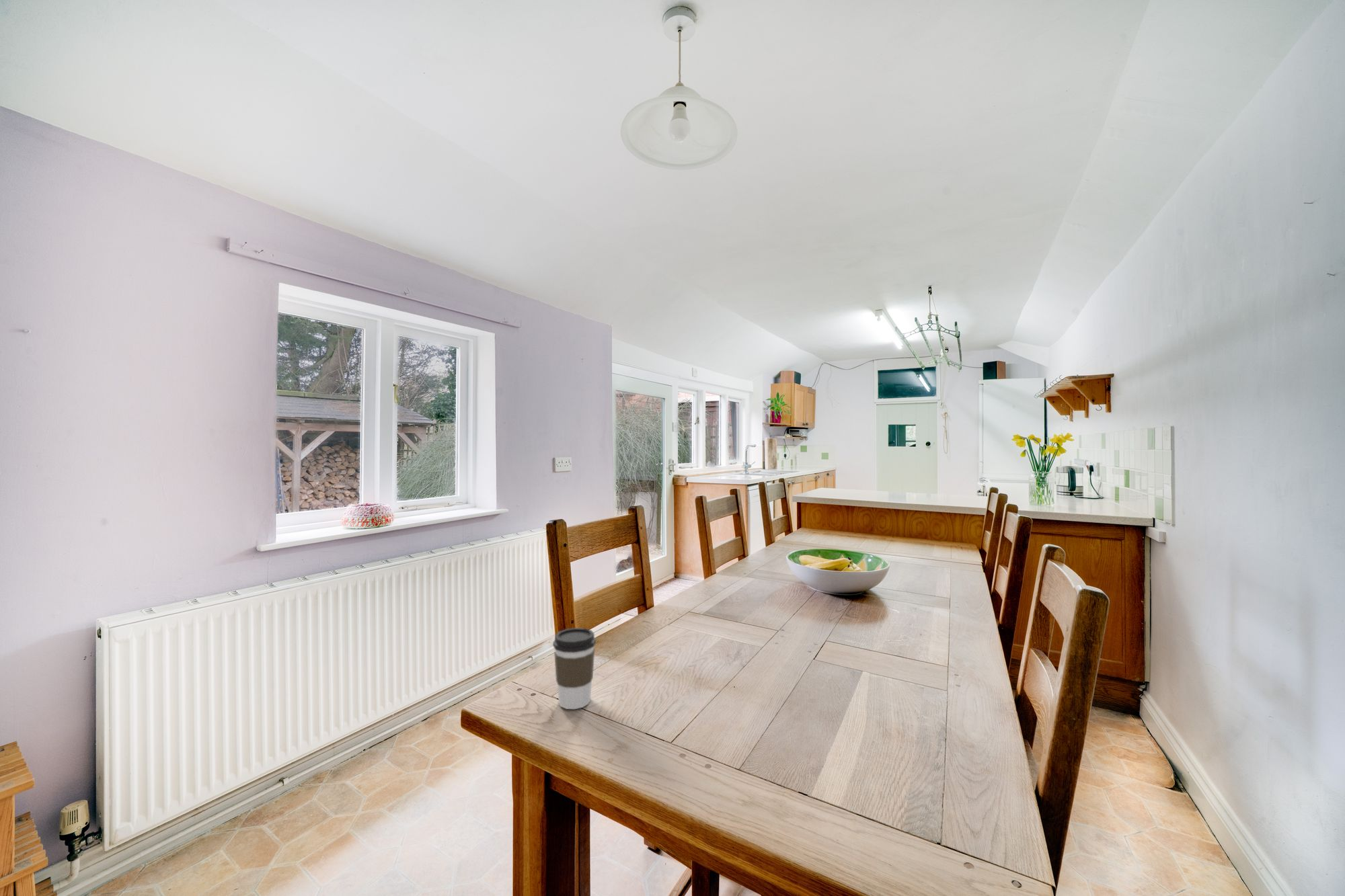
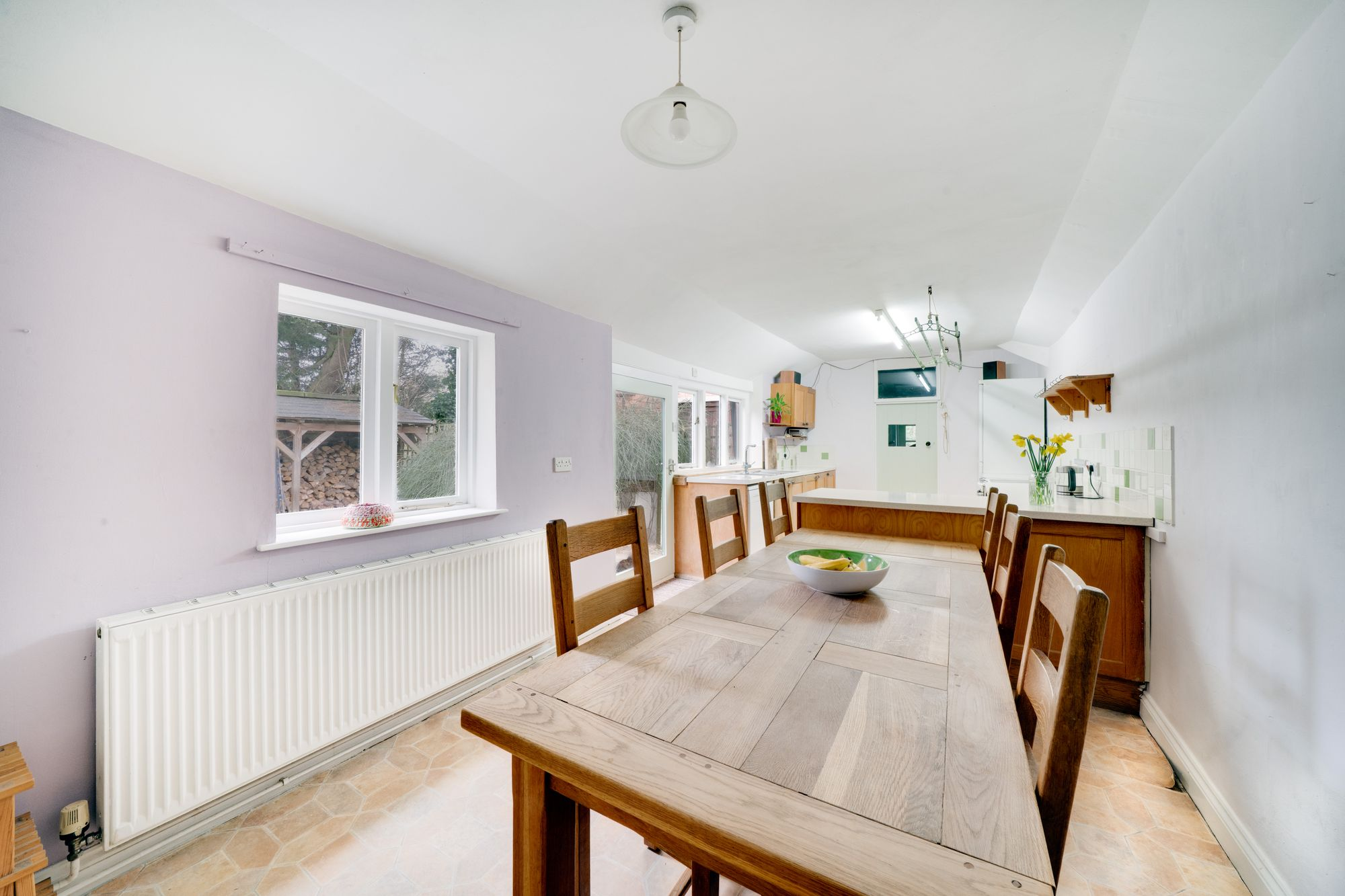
- coffee cup (574, 667)
